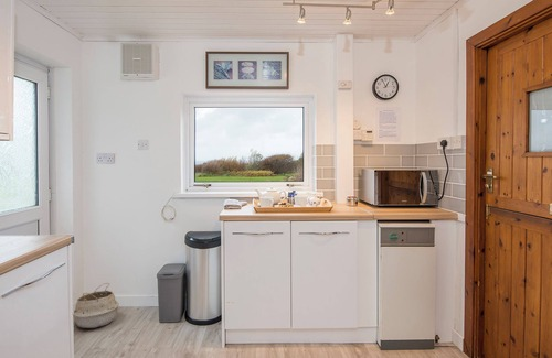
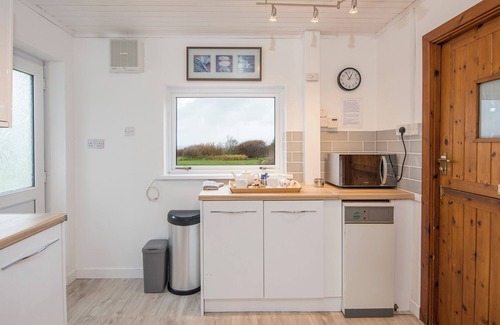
- woven basket (97, 303)
